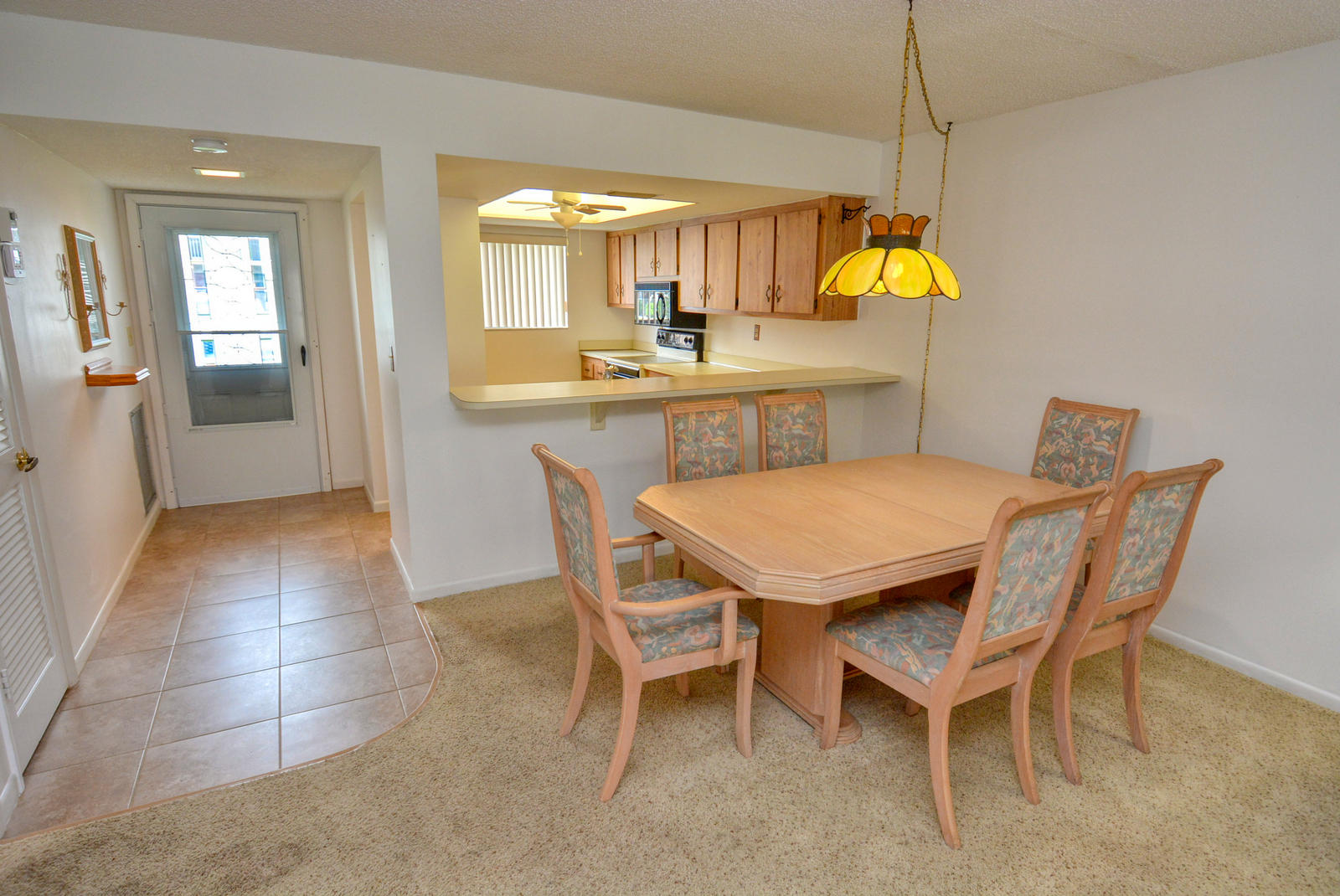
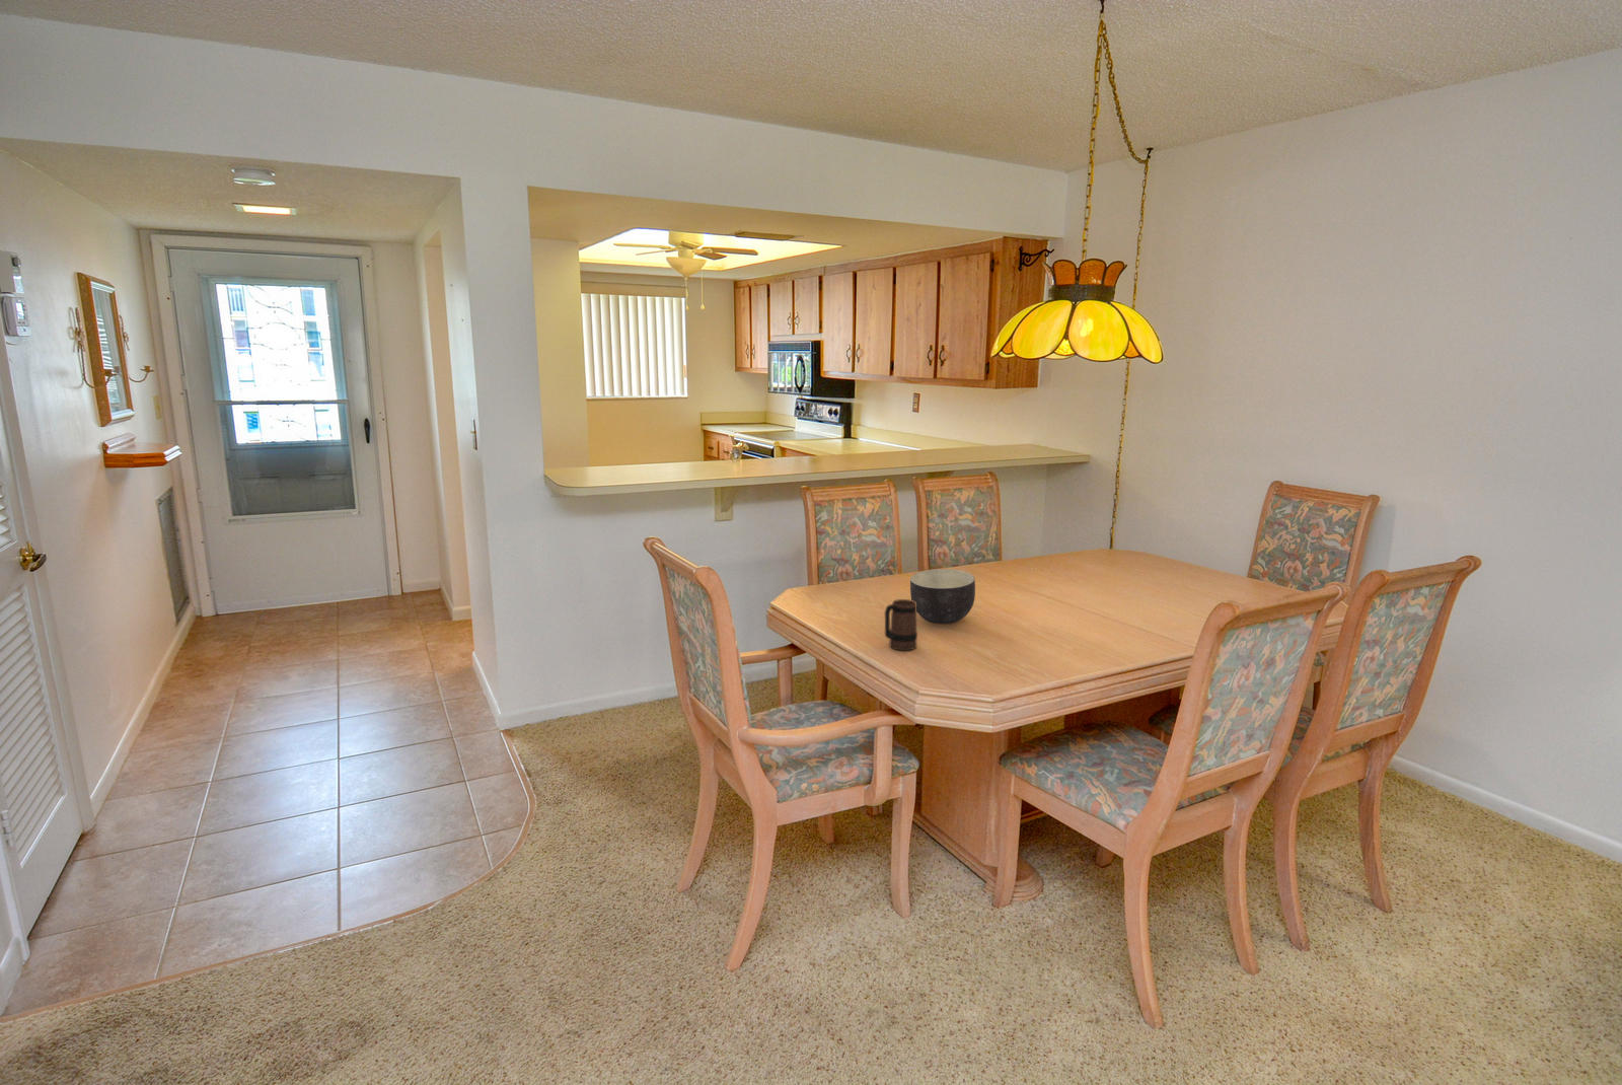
+ mug (899, 625)
+ bowl (942, 597)
